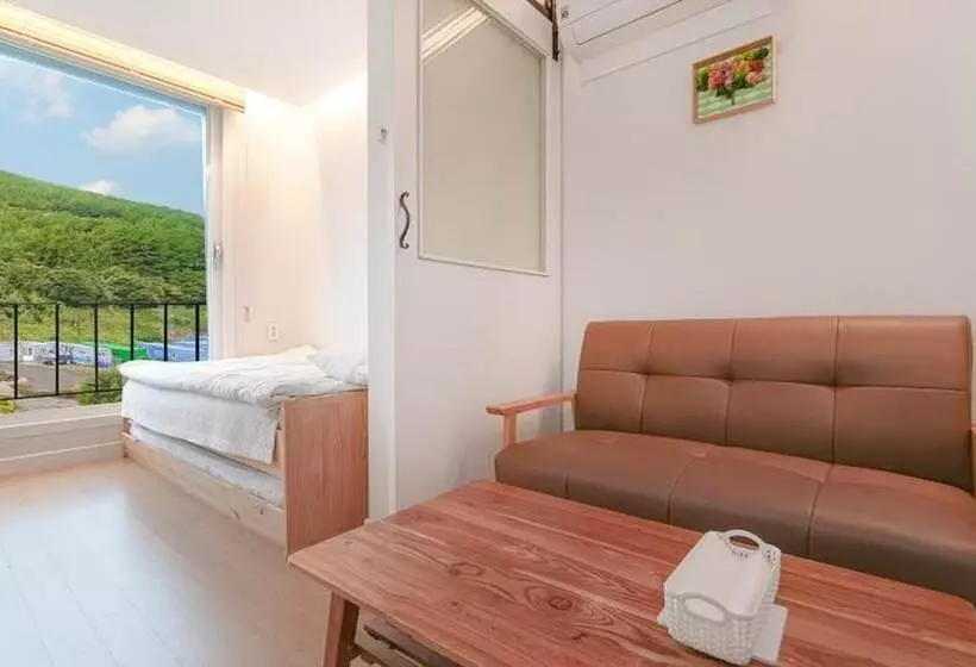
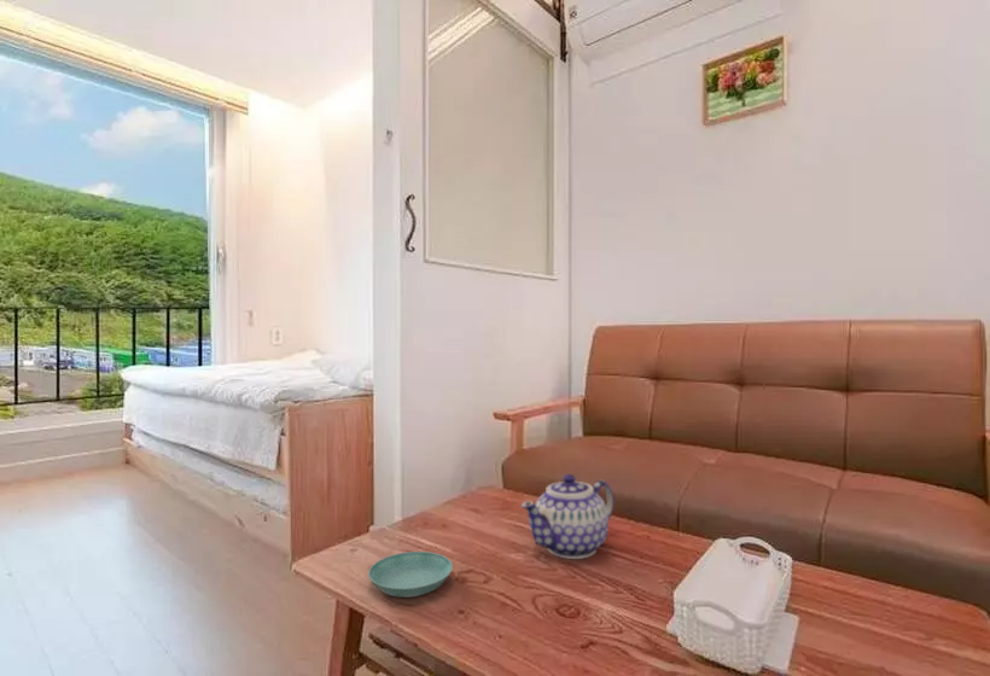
+ teapot (570, 511)
+ saucer (410, 575)
